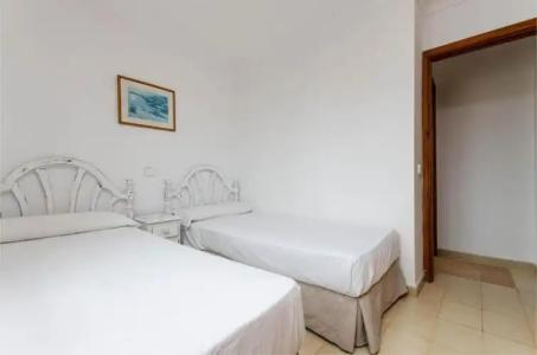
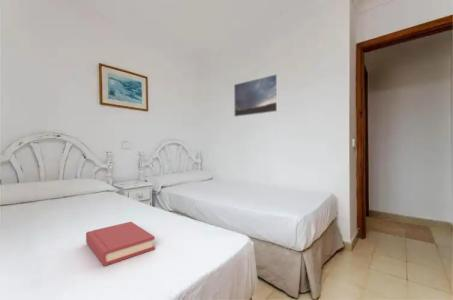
+ hardback book (119, 240)
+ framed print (254, 97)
